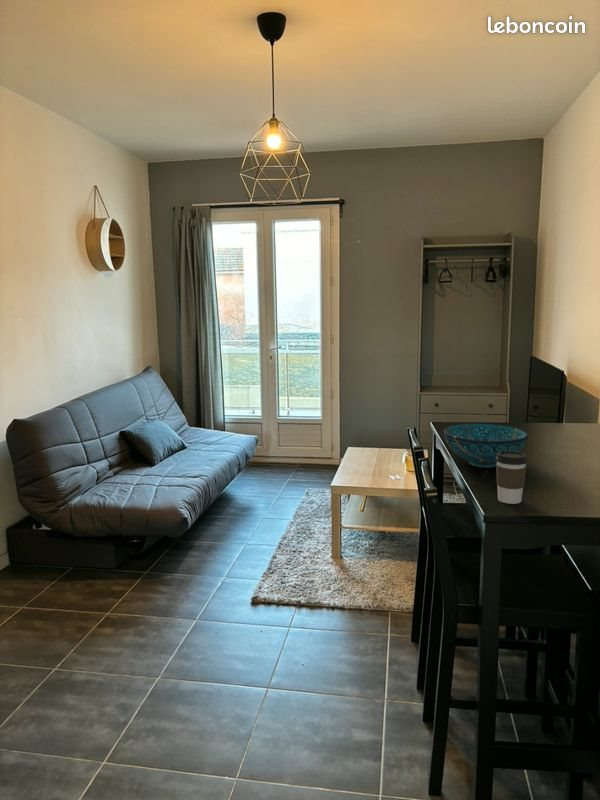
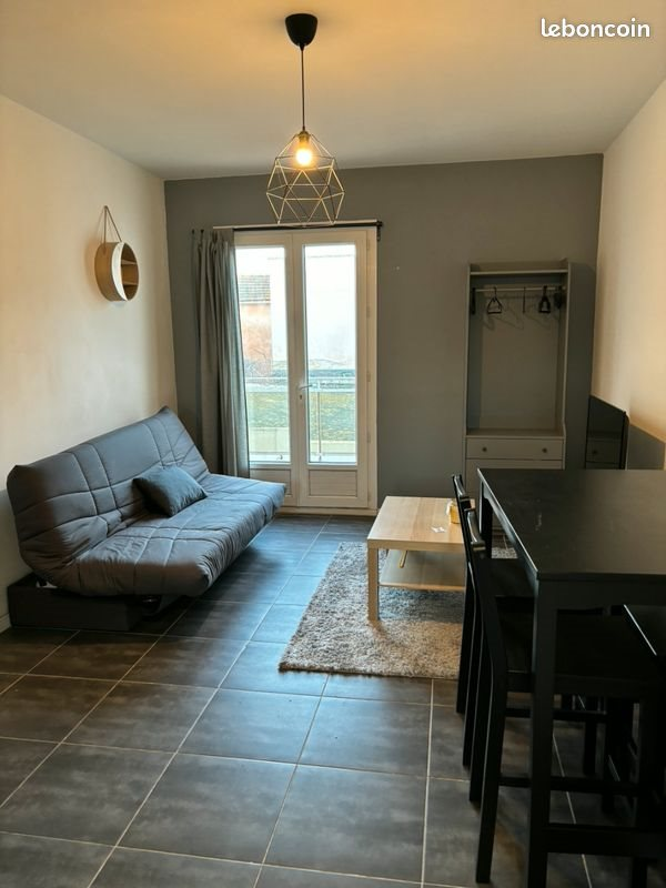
- decorative bowl (484, 447)
- coffee cup (510, 477)
